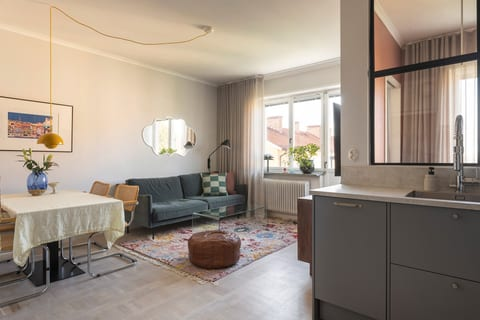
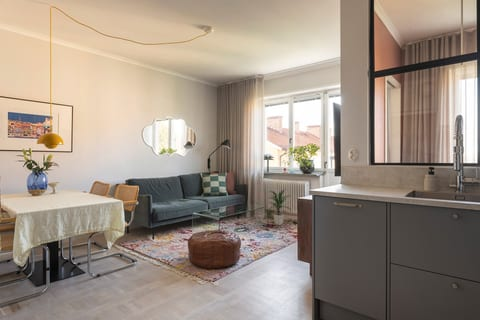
+ indoor plant (277, 205)
